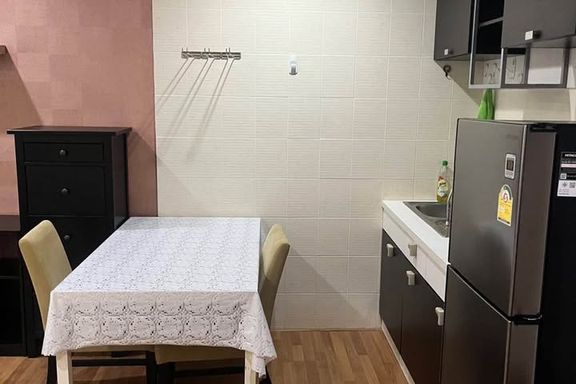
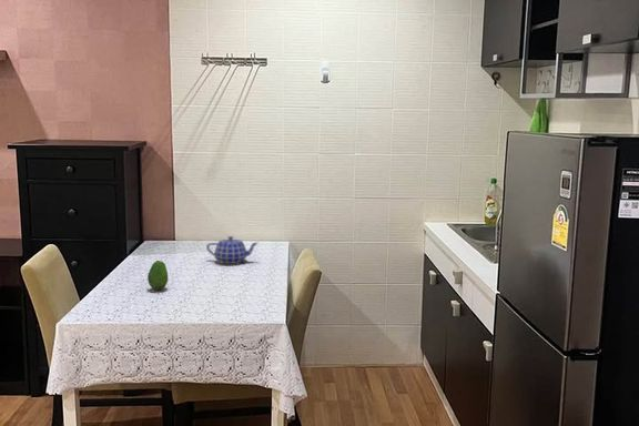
+ teapot (232, 248)
+ fruit (158, 274)
